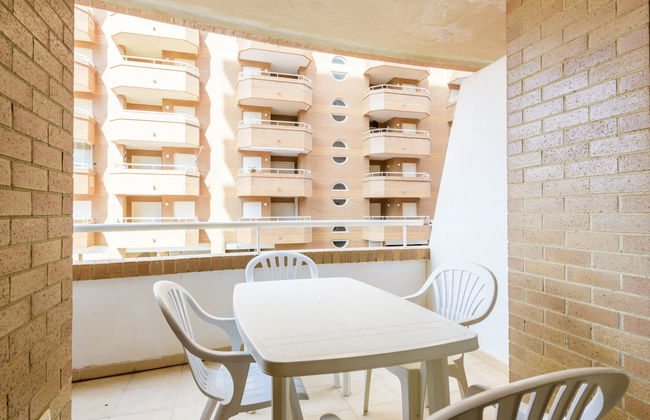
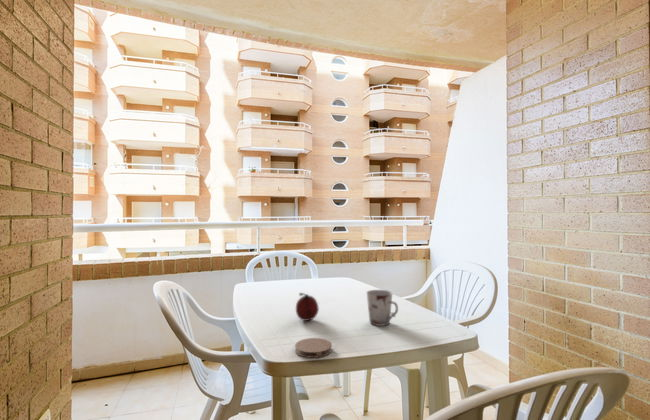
+ cup (383, 308)
+ coaster (313, 347)
+ fruit (306, 305)
